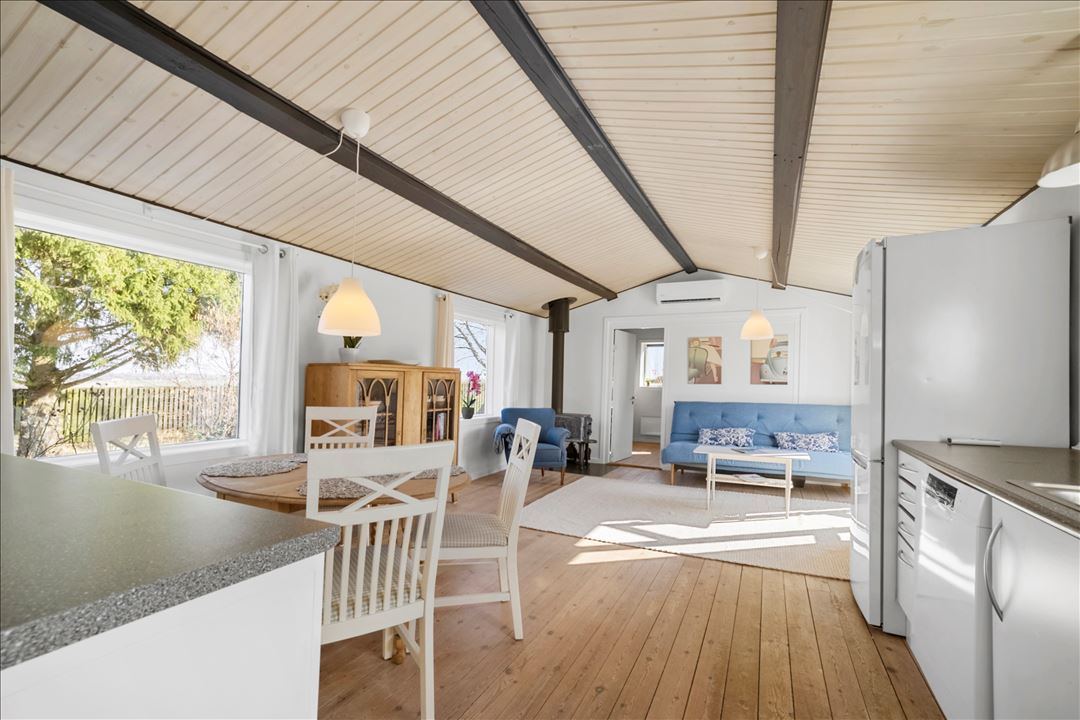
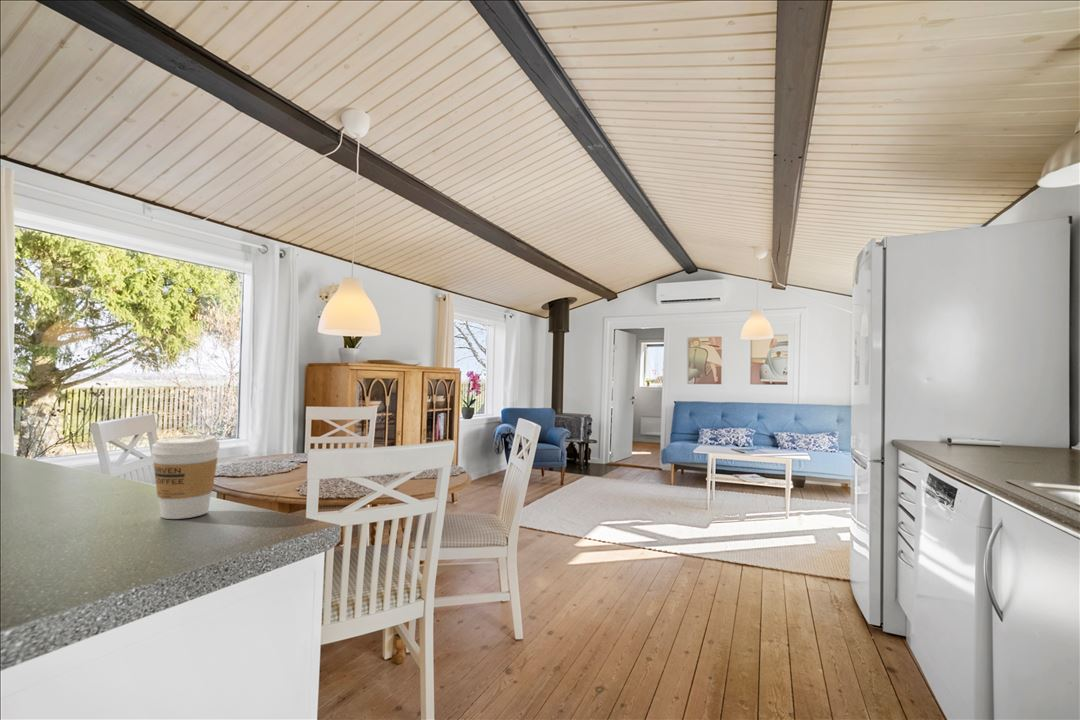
+ coffee cup (185, 474)
